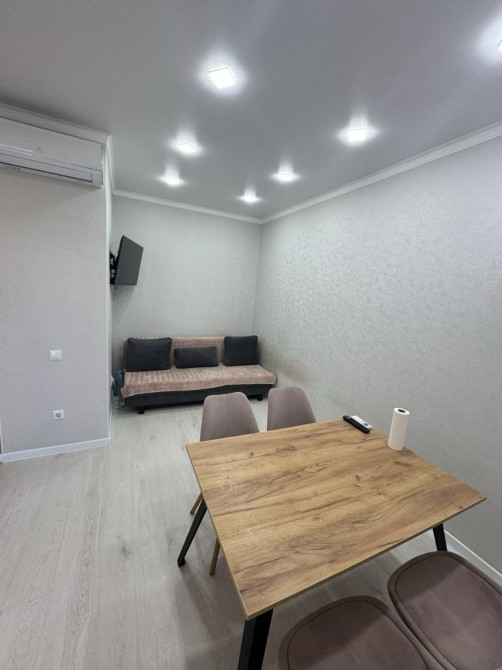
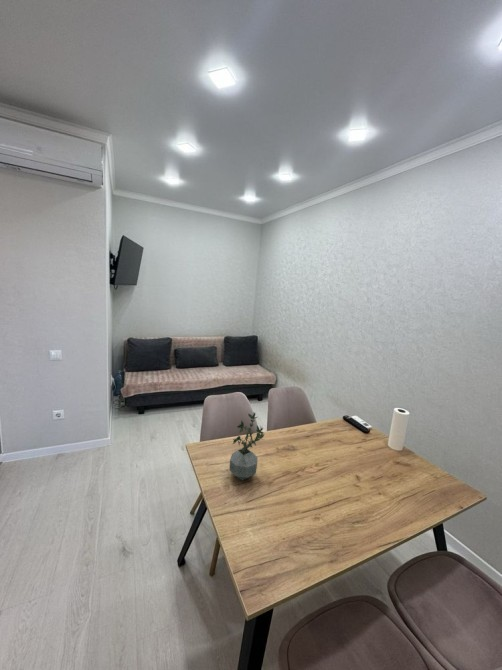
+ potted plant (248, 444)
